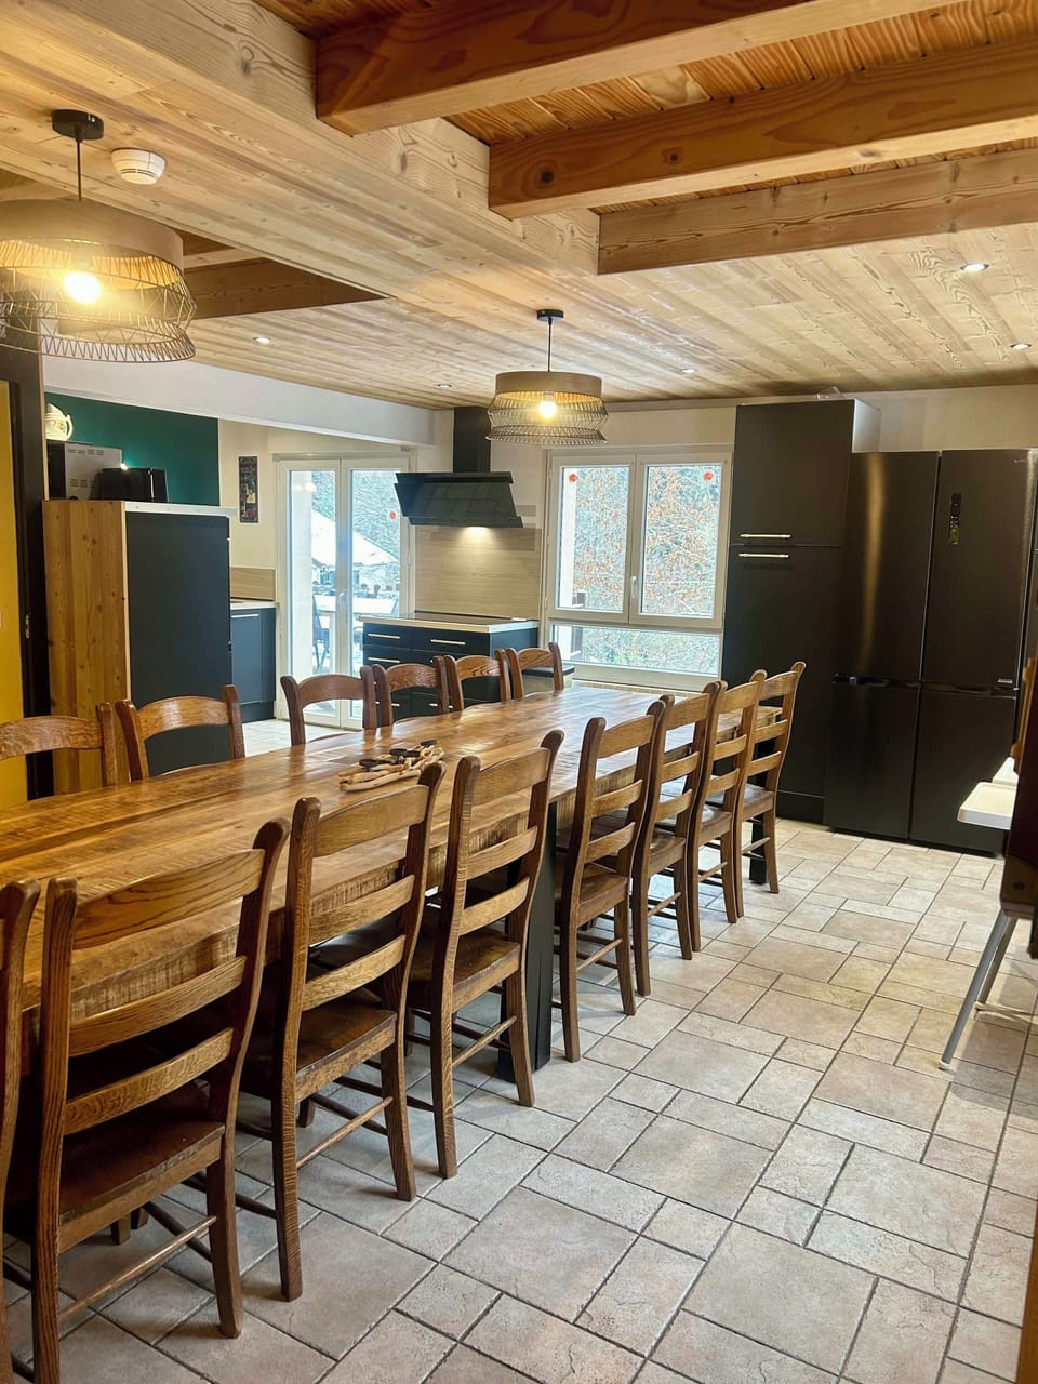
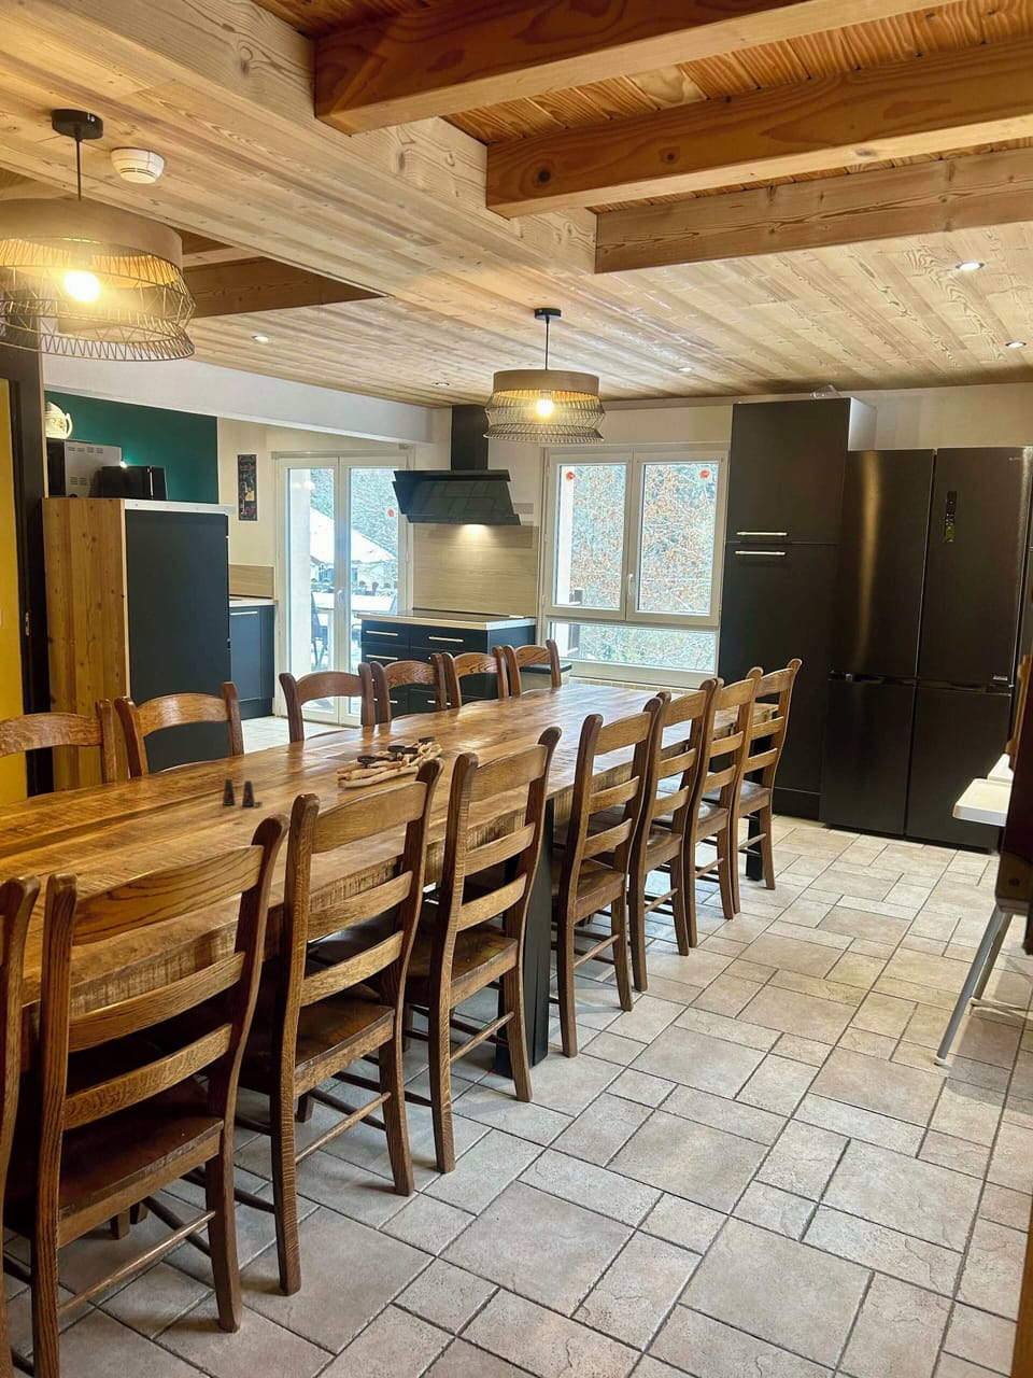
+ salt shaker (243, 792)
